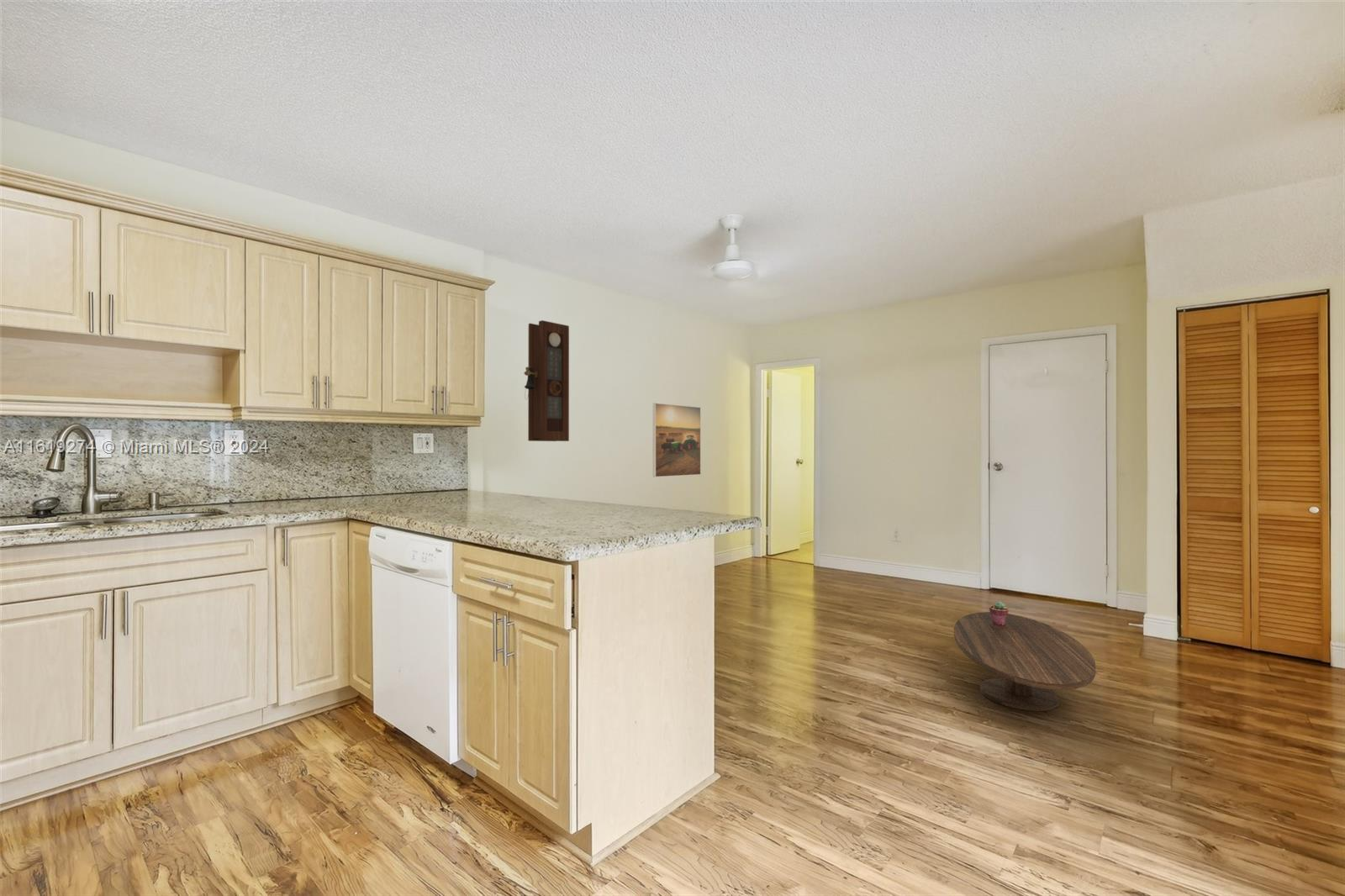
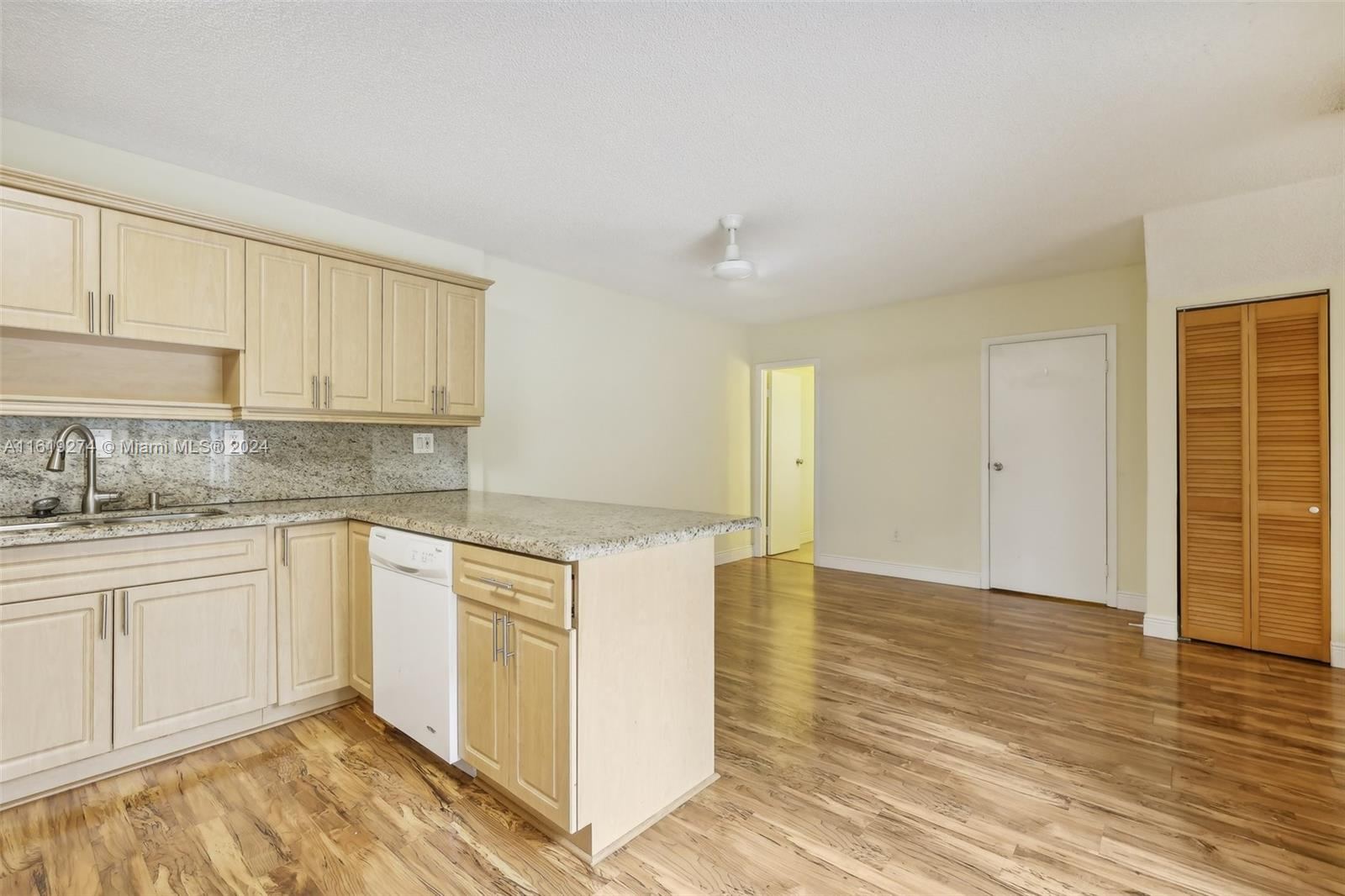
- pendulum clock (546, 382)
- coffee table (1018, 668)
- potted succulent (999, 612)
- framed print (678, 440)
